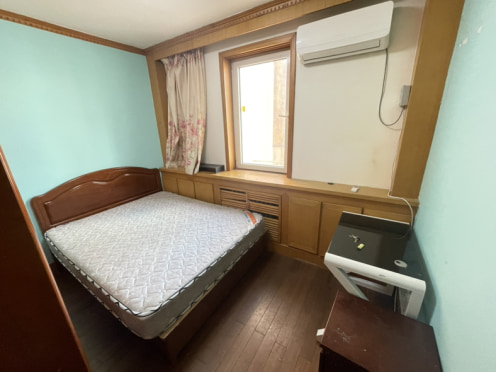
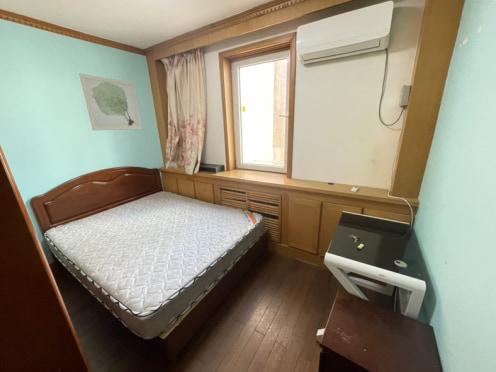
+ wall art (114, 105)
